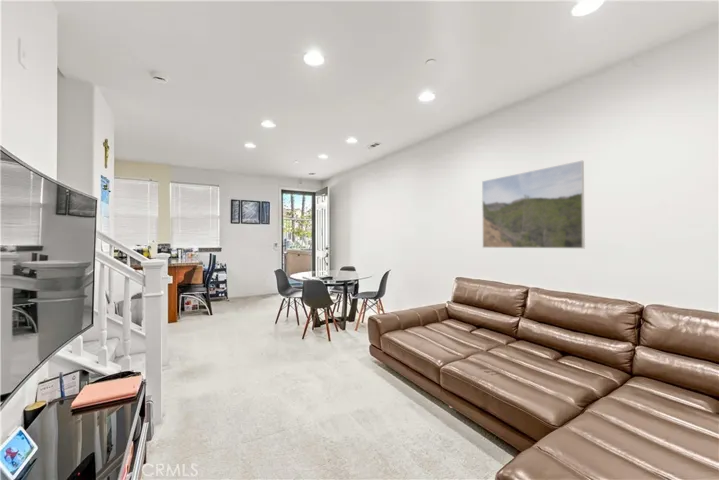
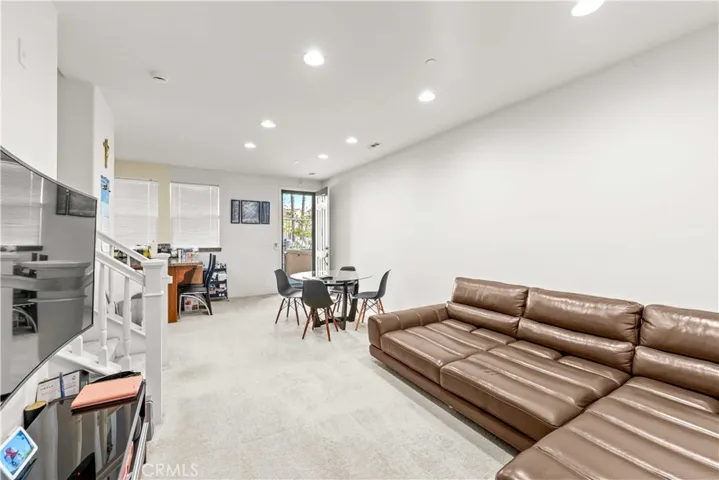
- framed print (526, 210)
